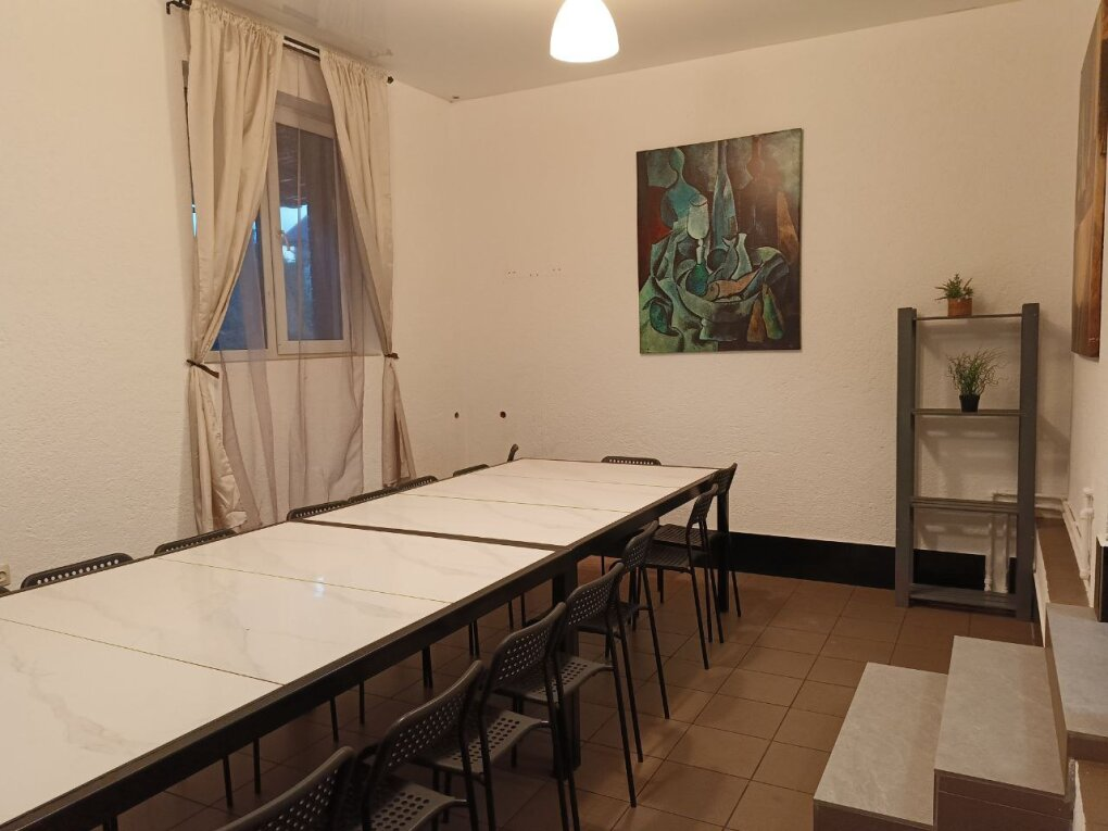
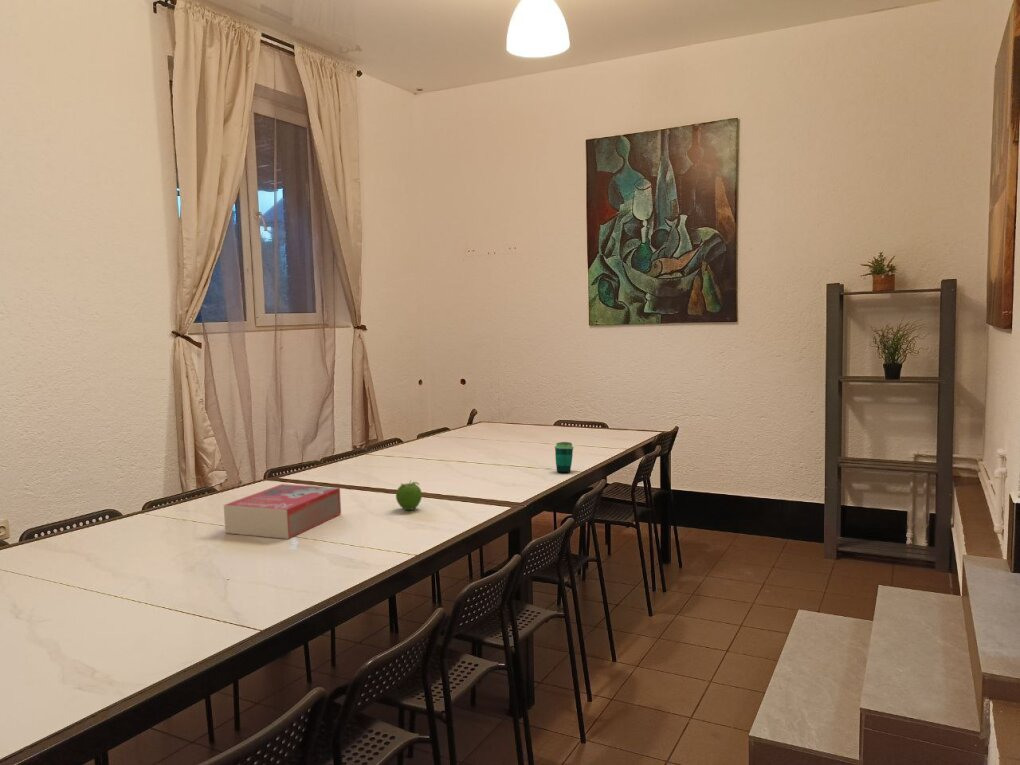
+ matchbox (284, 509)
+ cup (564, 457)
+ fruit (408, 495)
